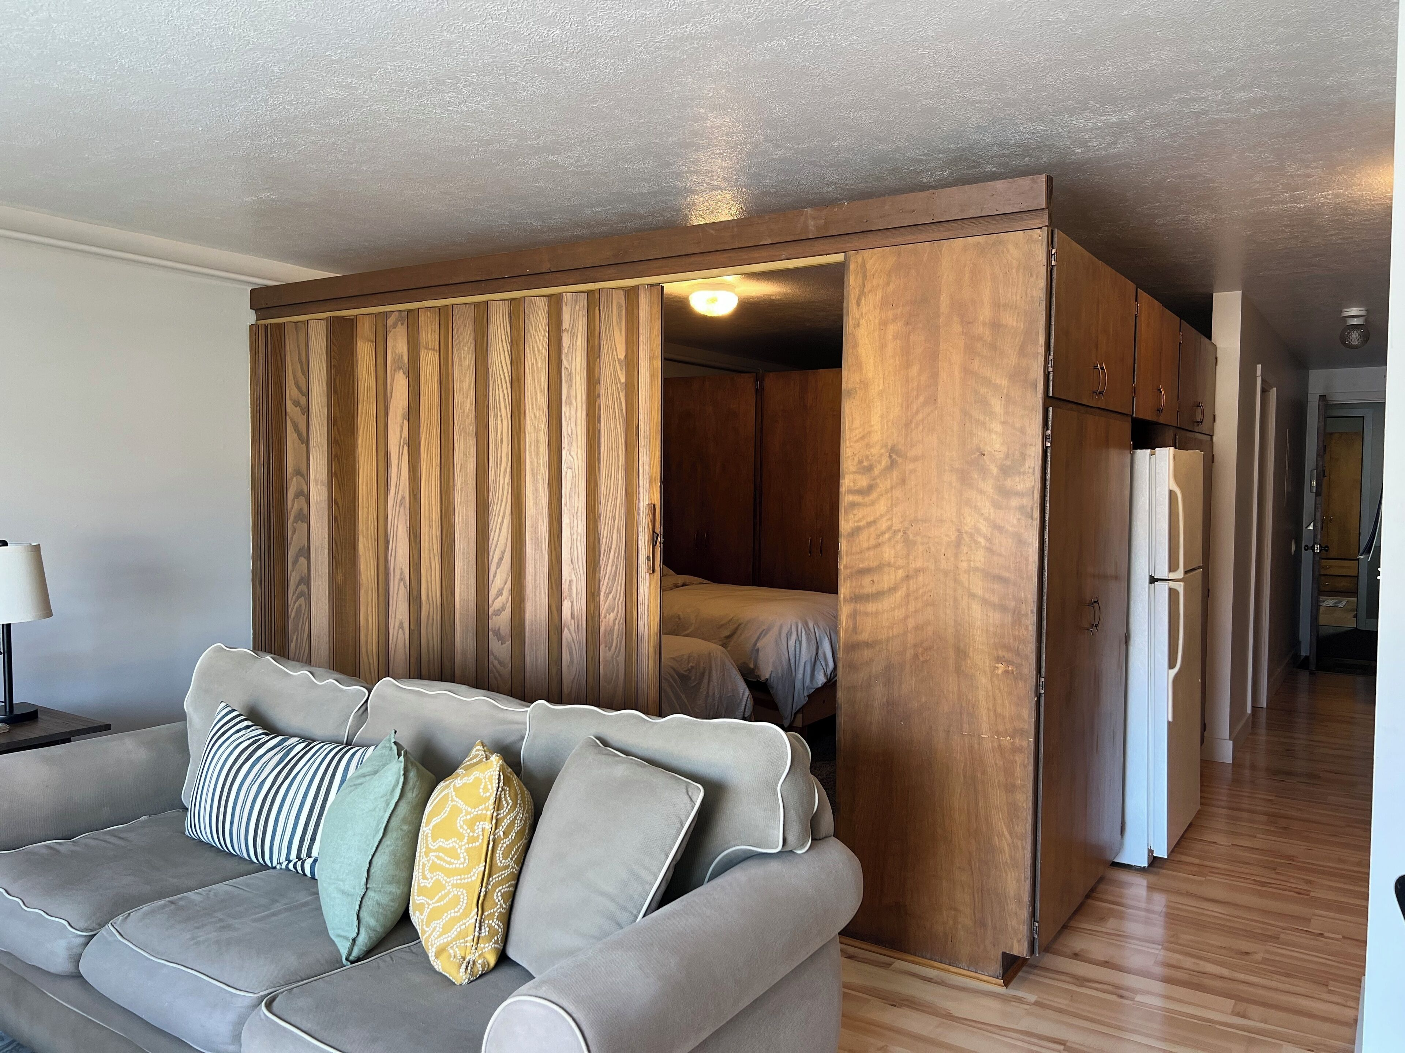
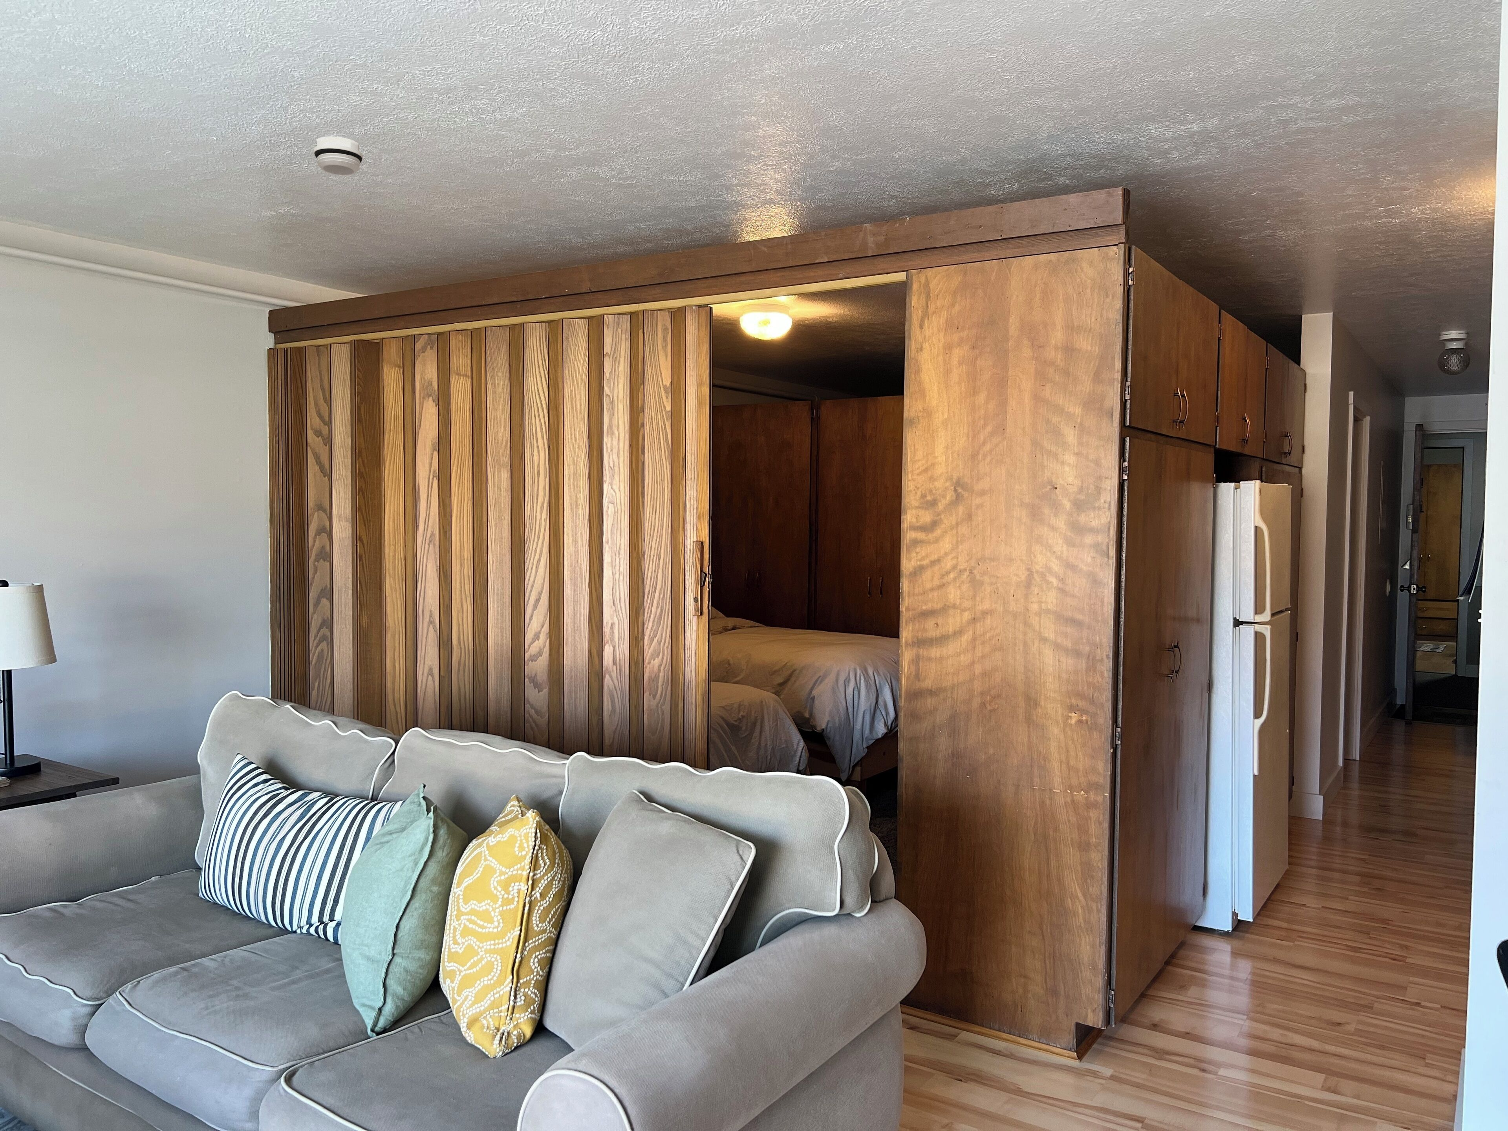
+ smoke detector (338, 157)
